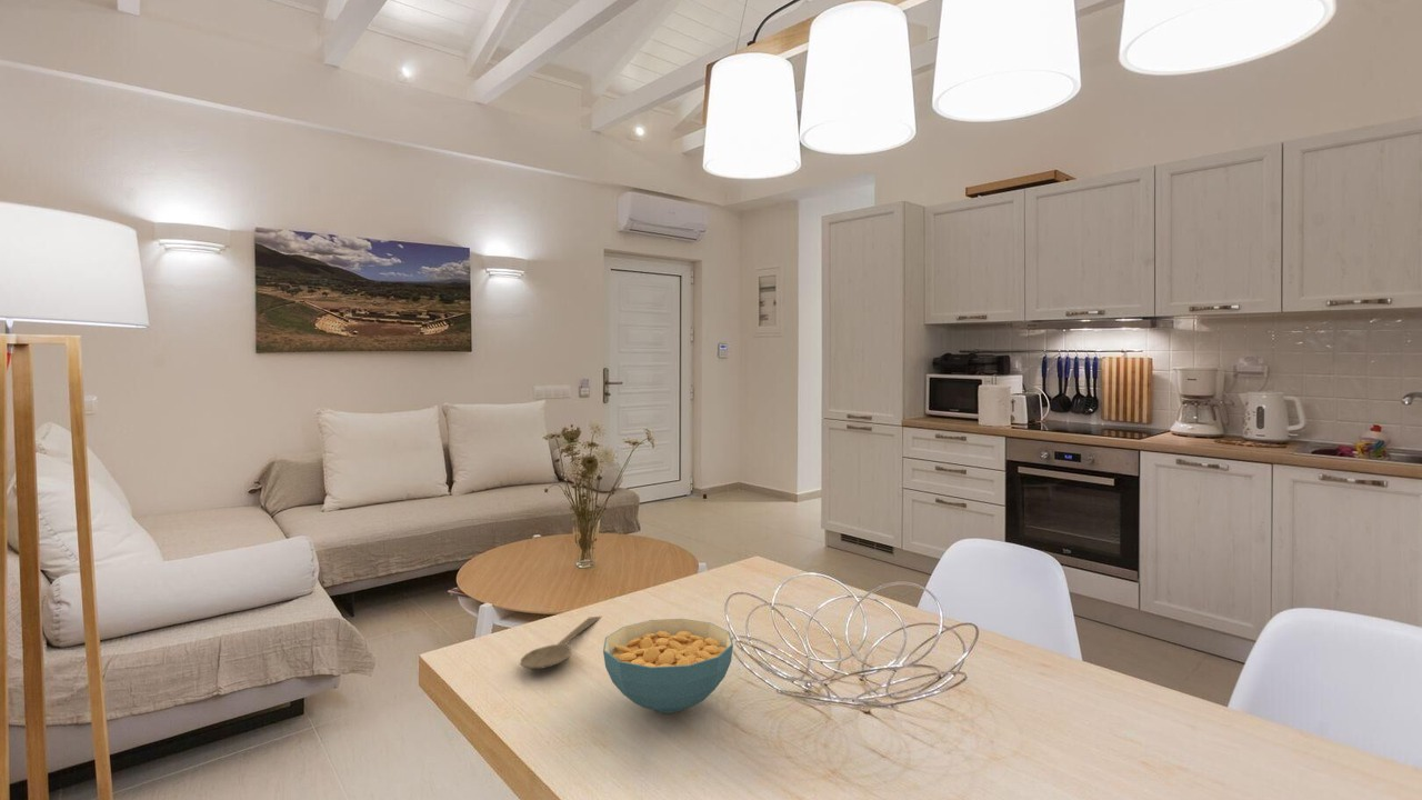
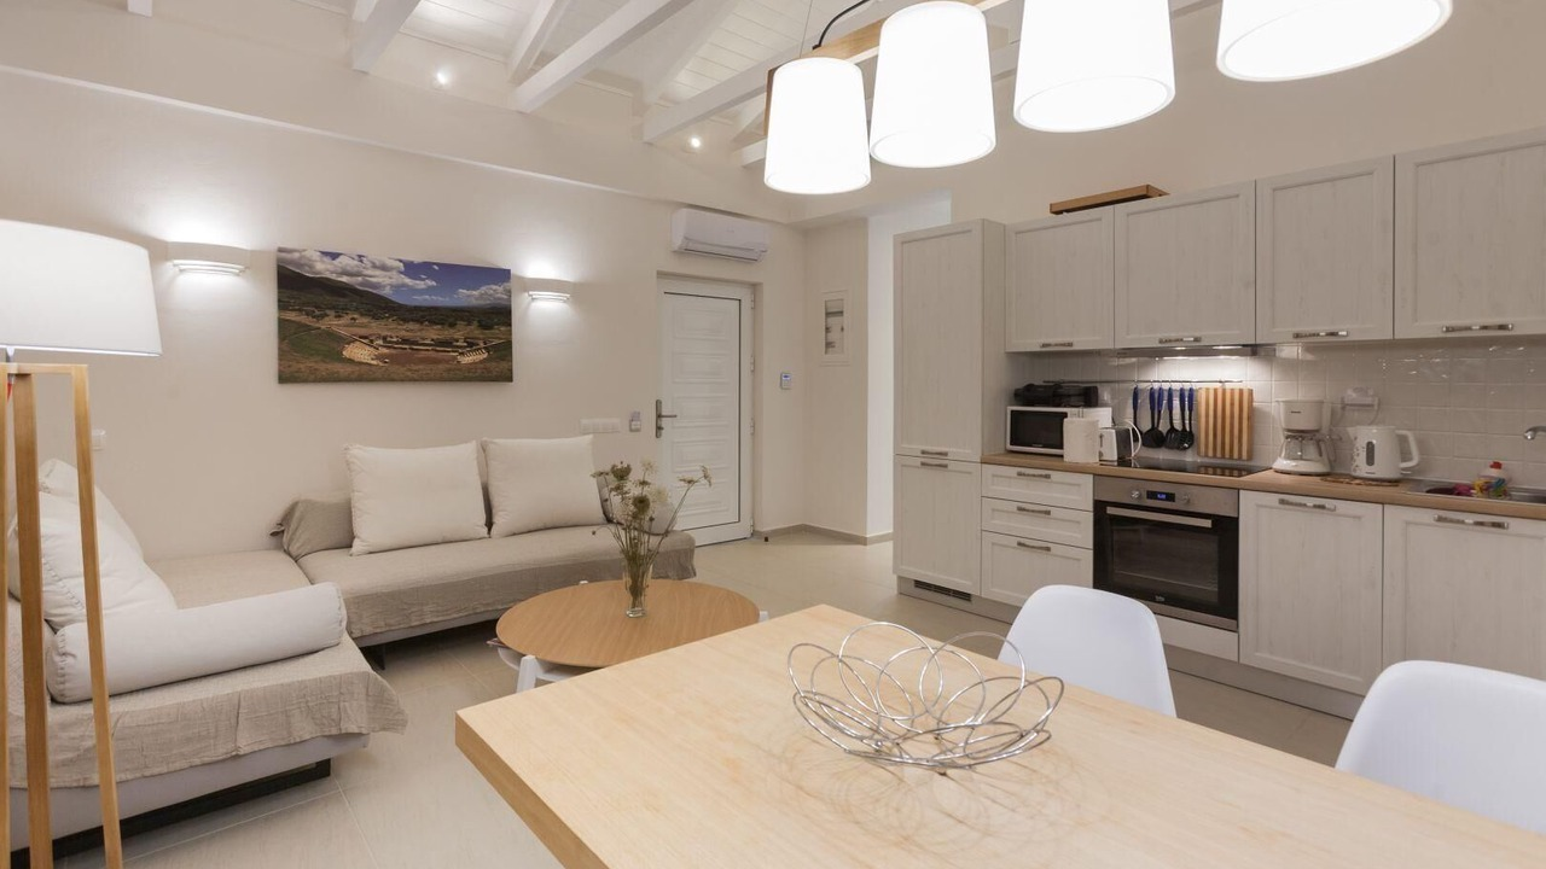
- wooden spoon (569, 638)
- cereal bowl (668, 672)
